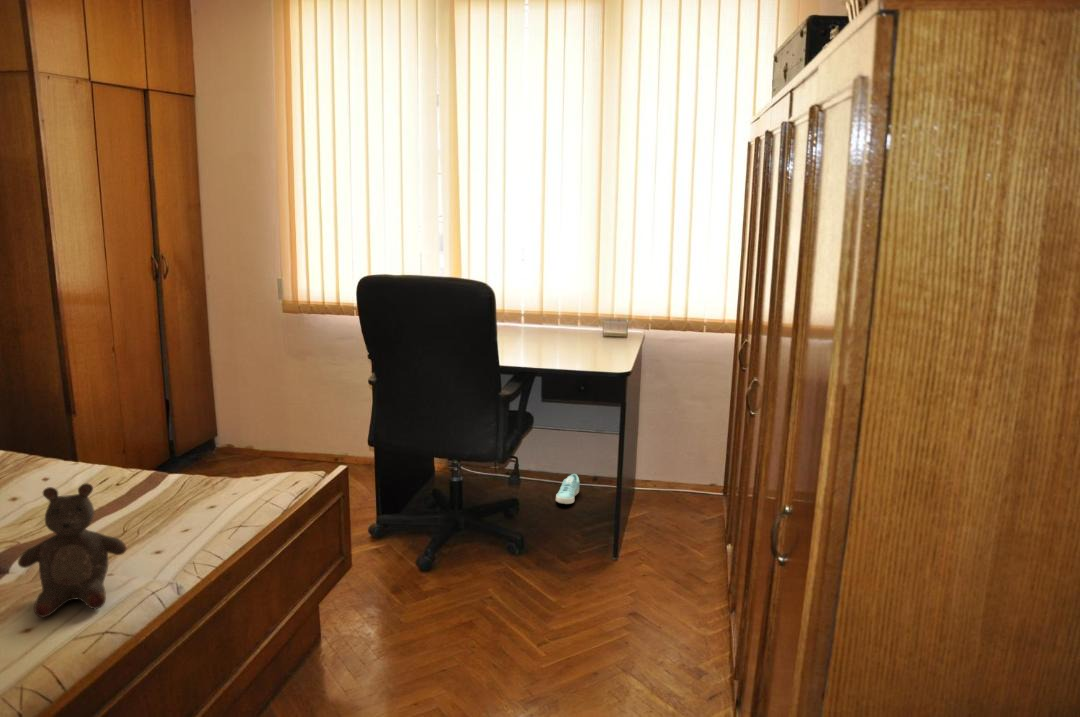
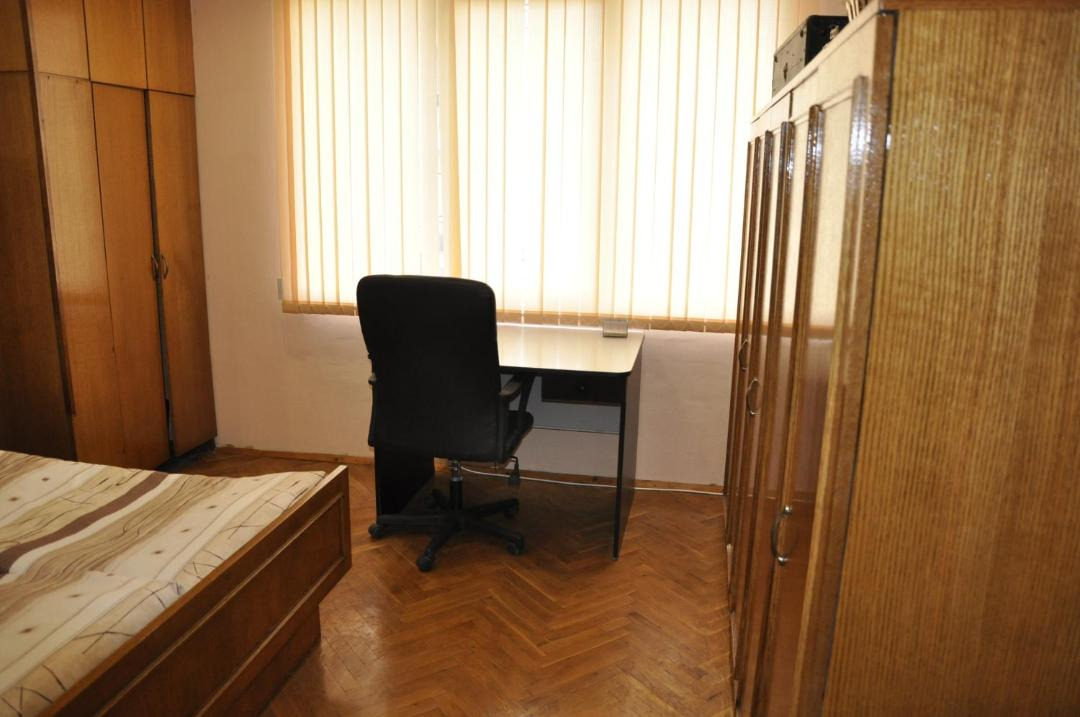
- stuffed bear (70, 546)
- sneaker (567, 487)
